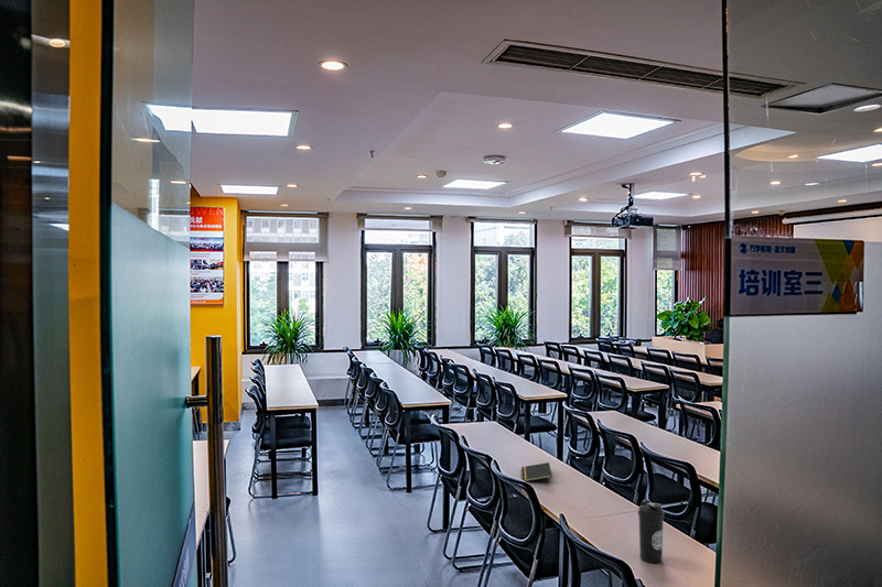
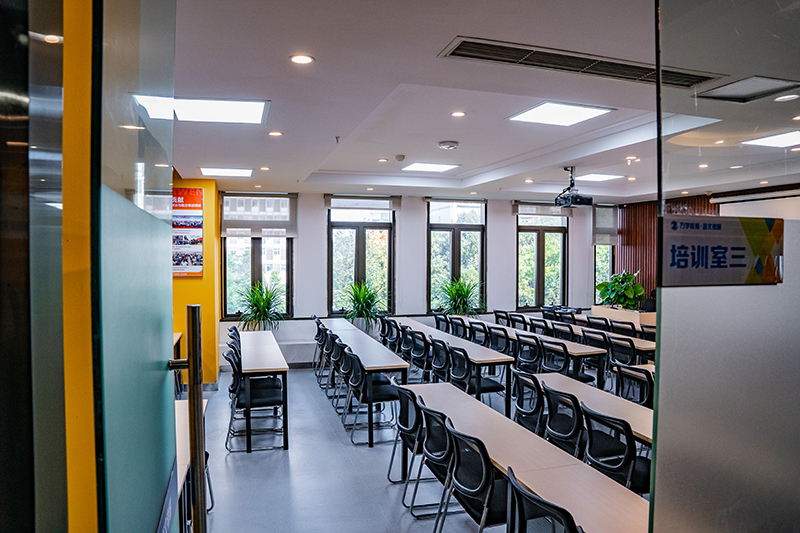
- notepad (536, 471)
- water bottle (650, 530)
